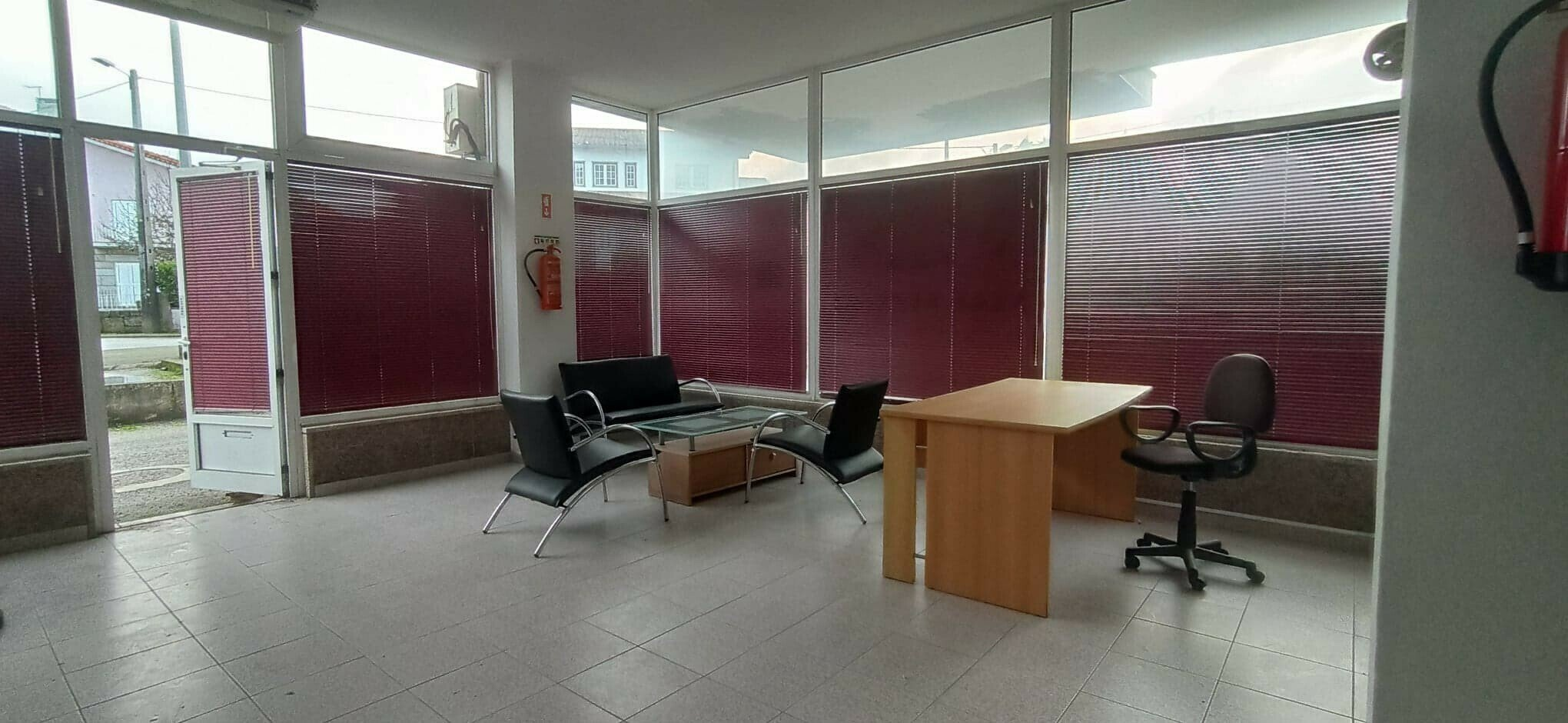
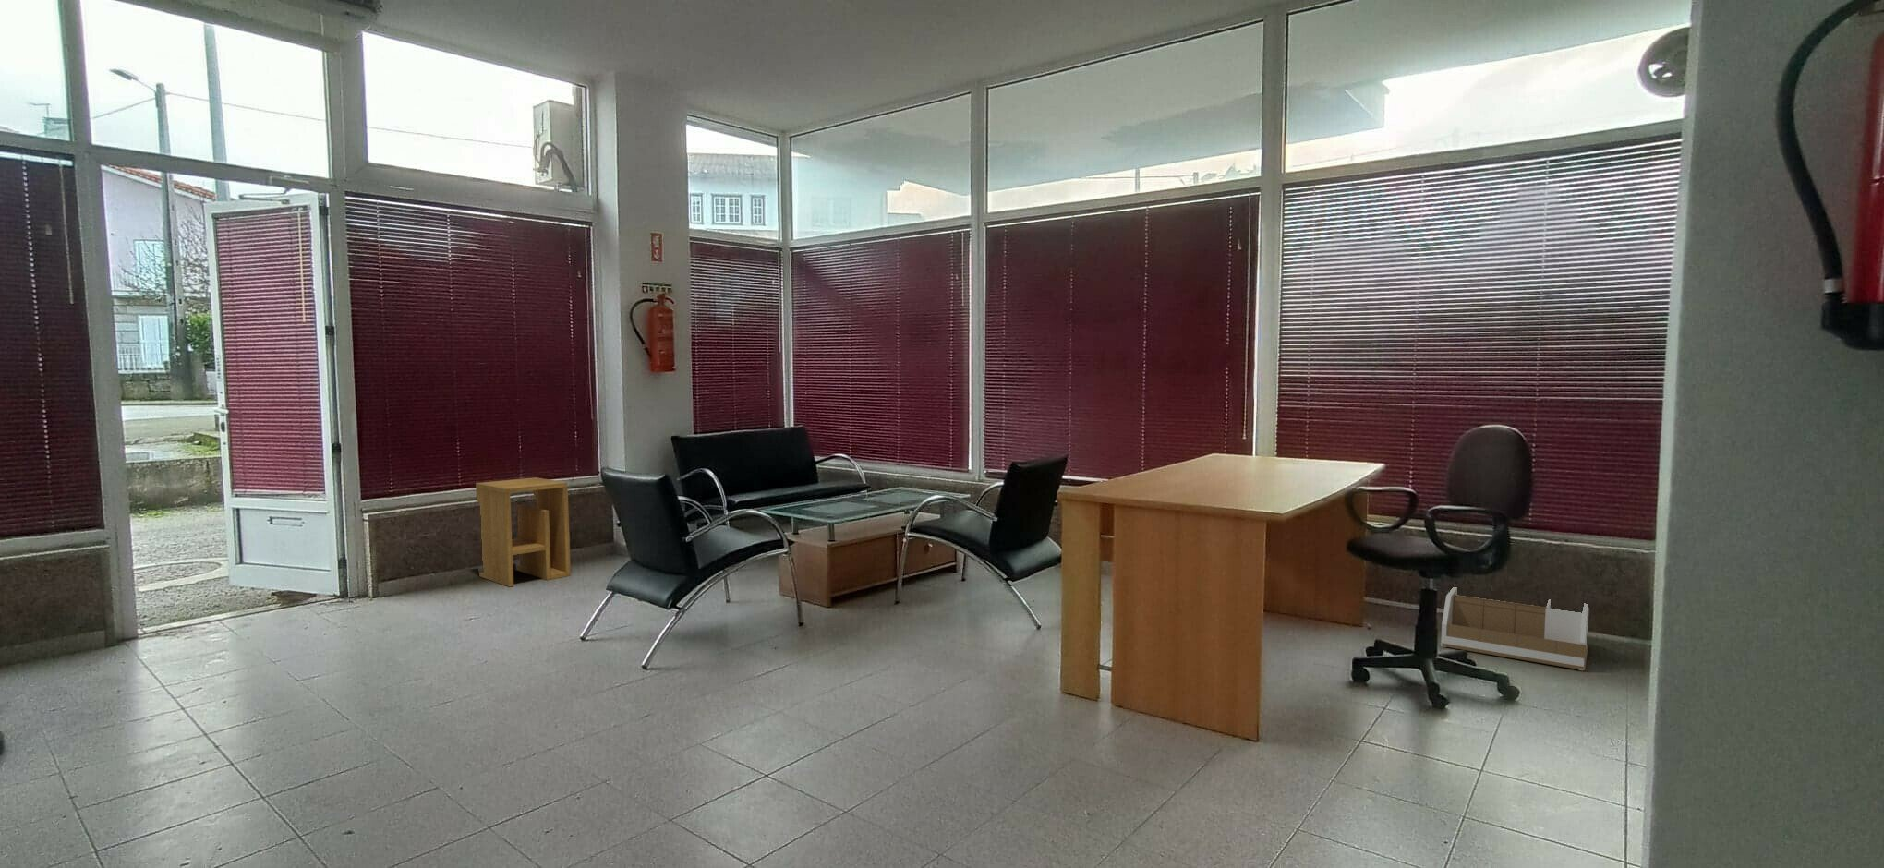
+ storage bin (1510, 622)
+ side table (523, 529)
